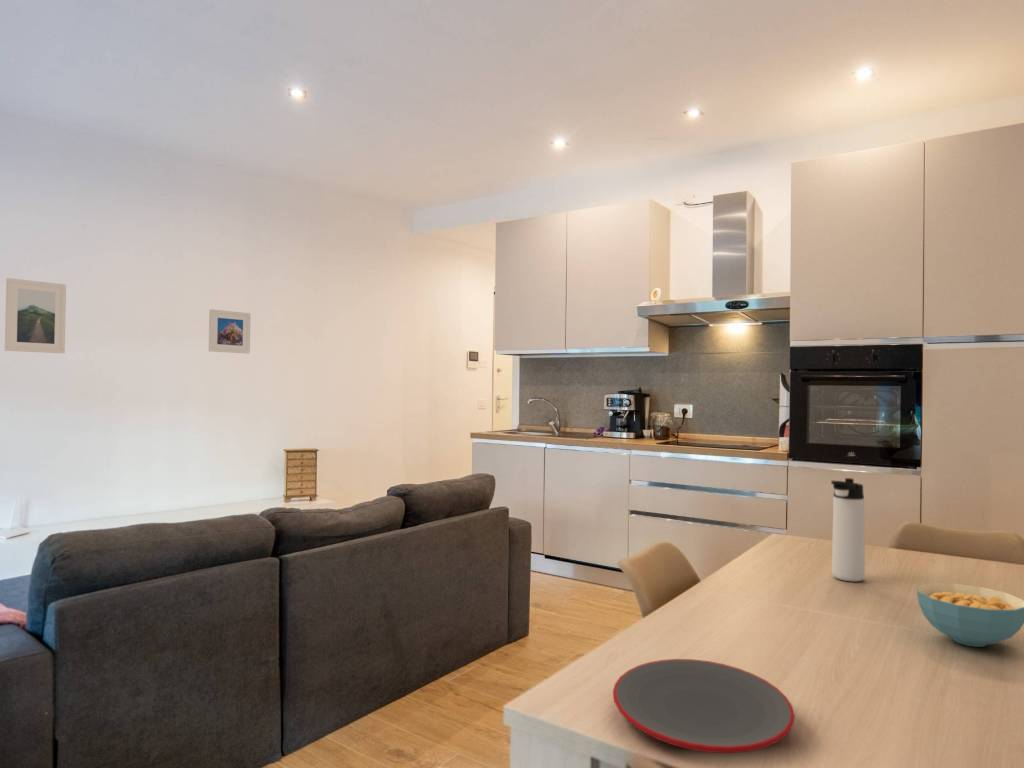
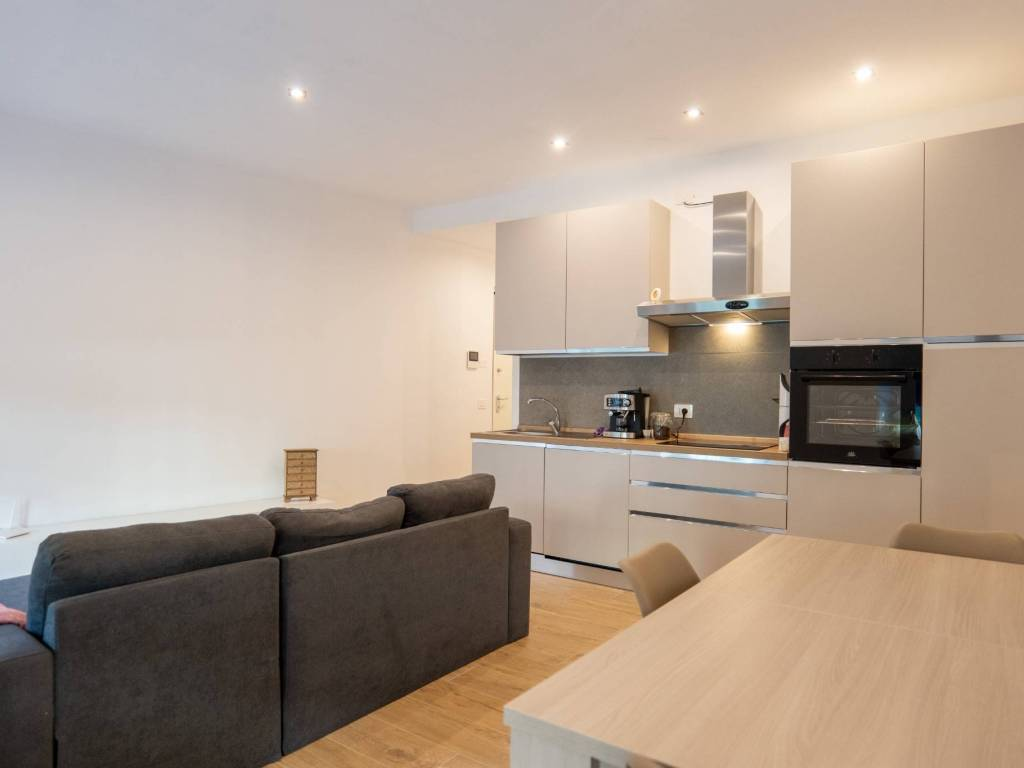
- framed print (36, 316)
- plate (700, 704)
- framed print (230, 331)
- thermos bottle (845, 529)
- cereal bowl (969, 618)
